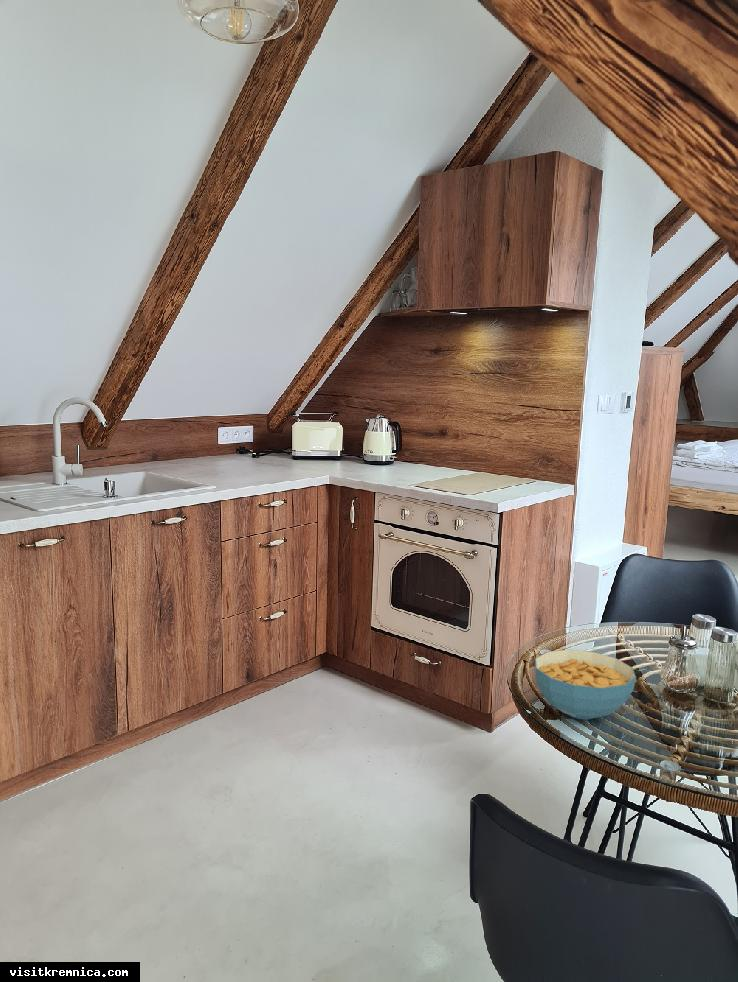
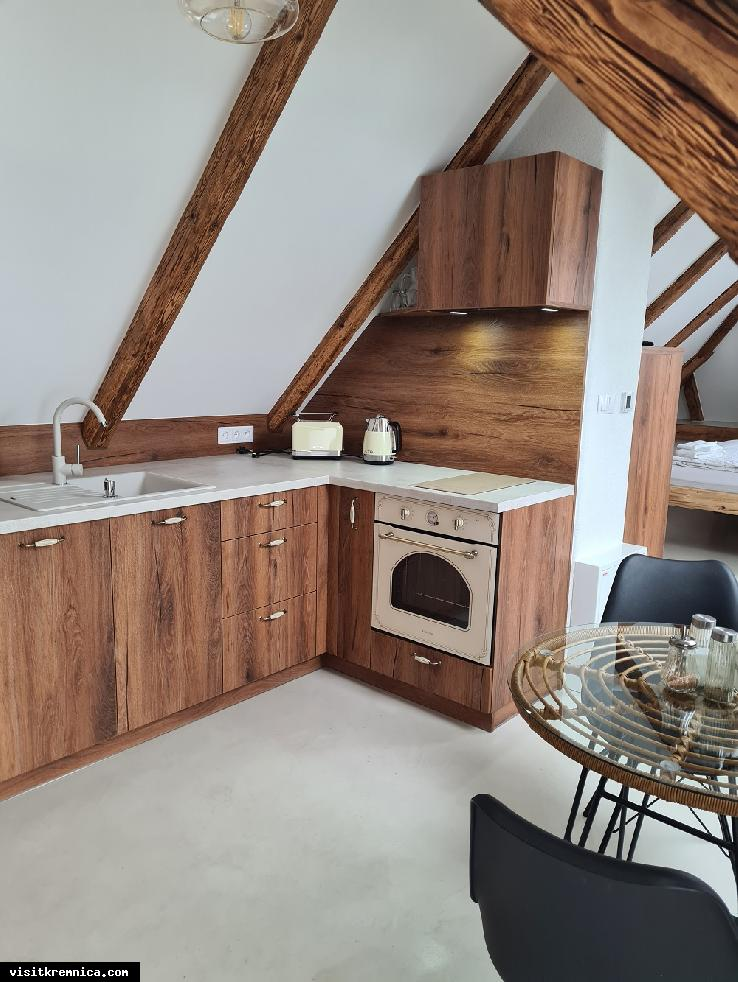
- cereal bowl (582, 690)
